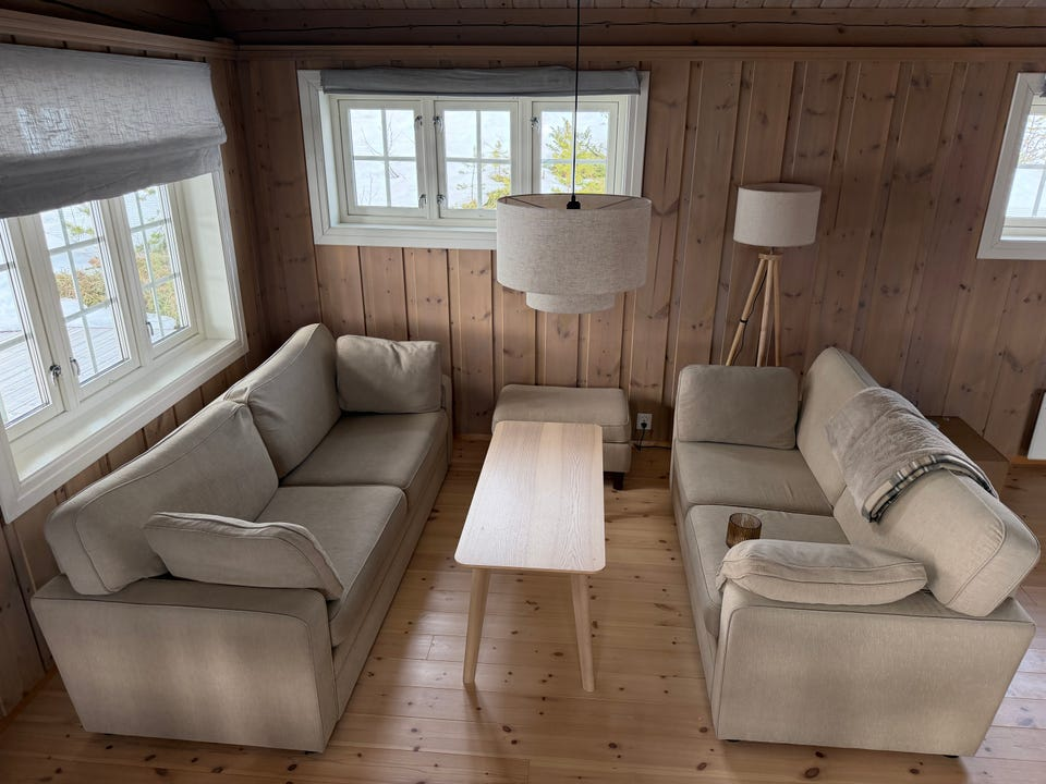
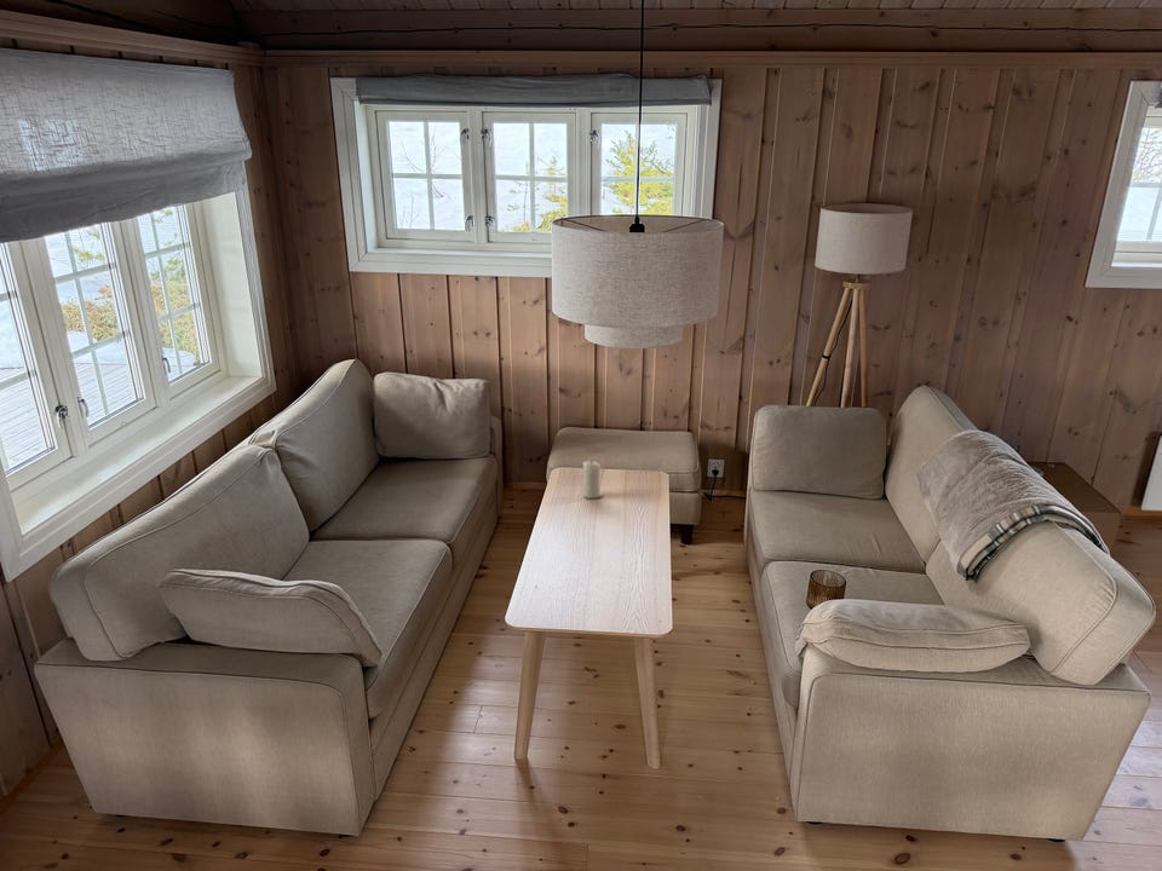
+ candle (592, 477)
